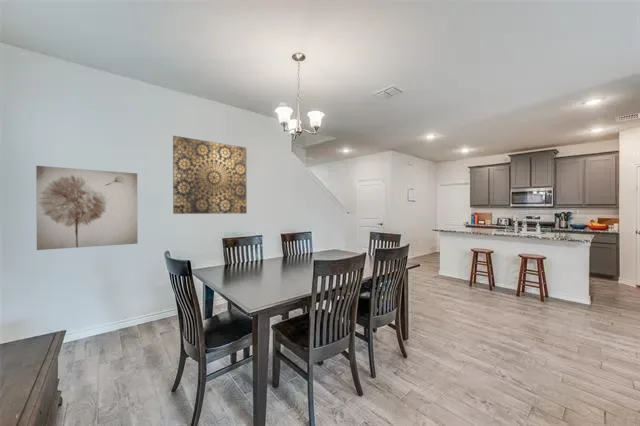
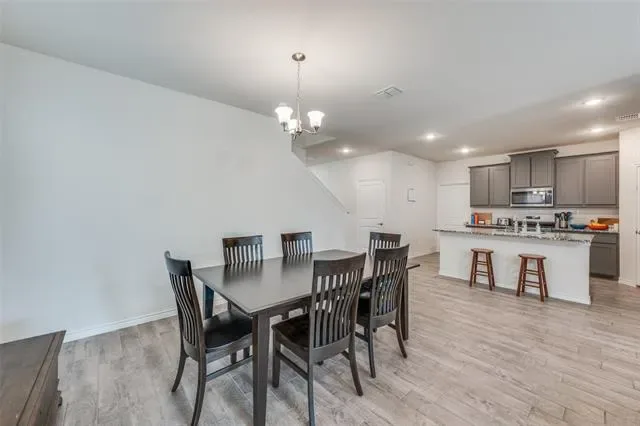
- wall art (212, 178)
- wall art (91, 208)
